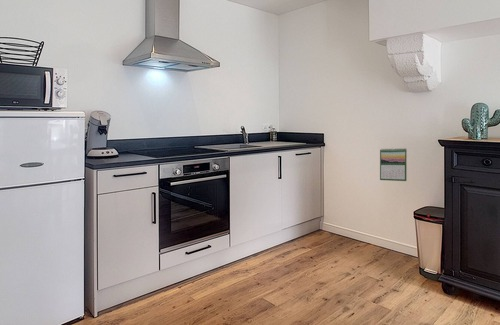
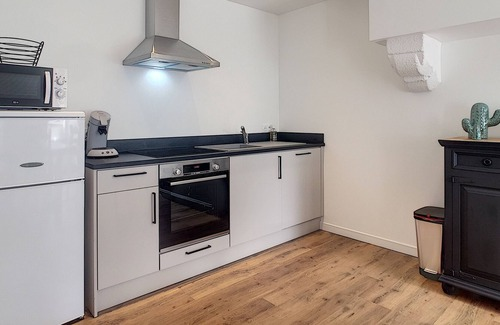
- calendar (393, 164)
